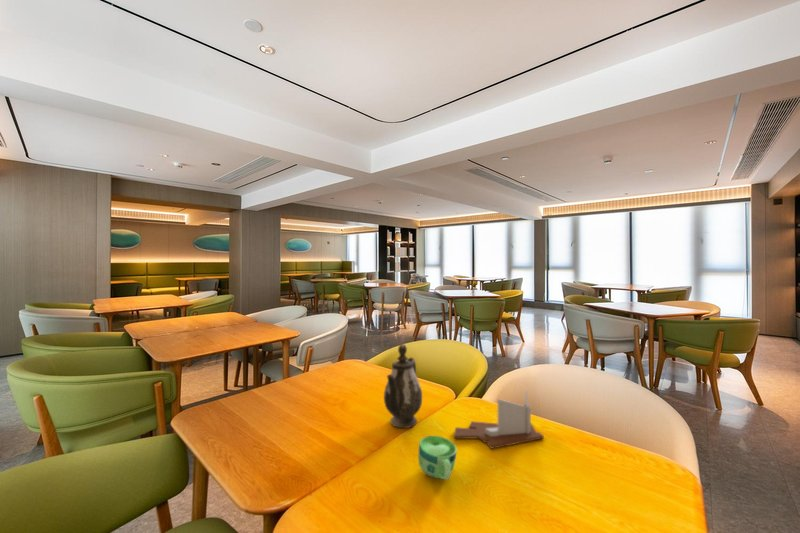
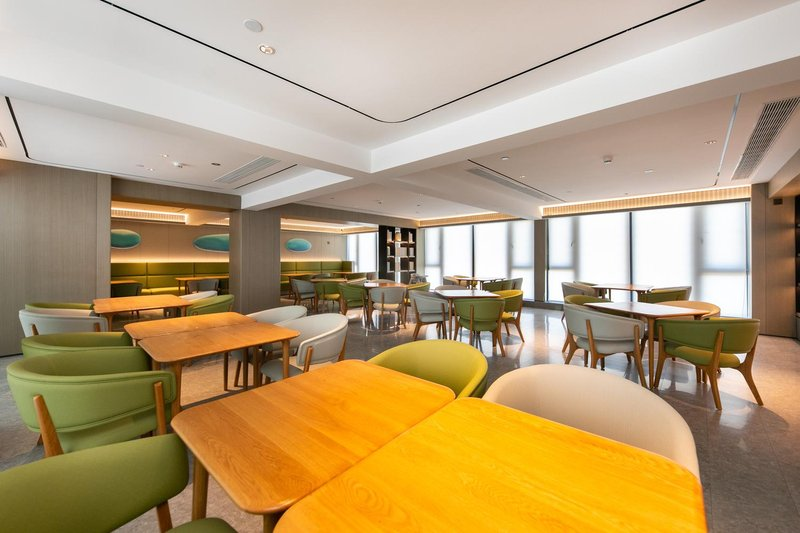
- cup (440, 461)
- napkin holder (498, 412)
- teapot (402, 383)
